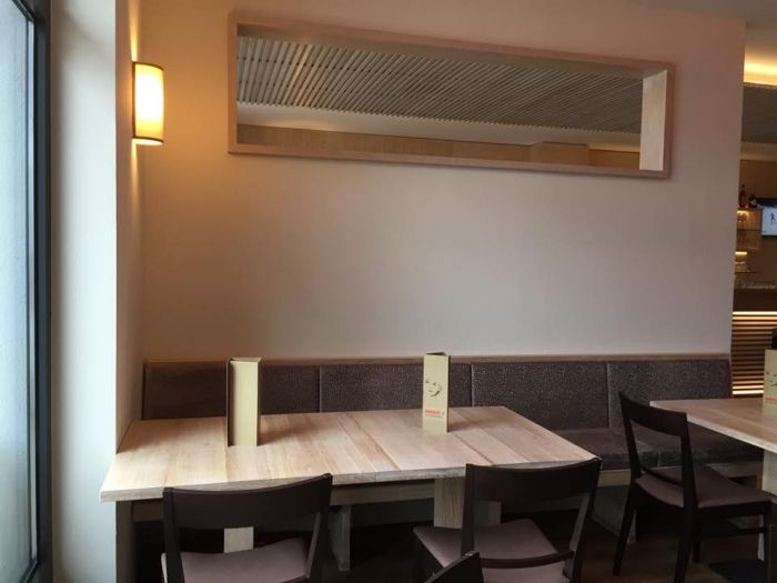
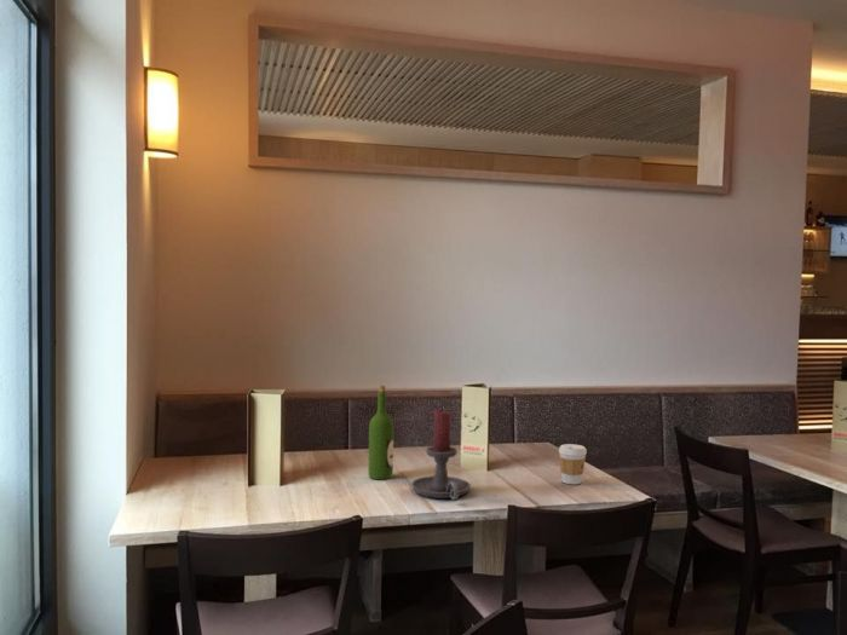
+ coffee cup (571, 463)
+ candle holder (444, 452)
+ wine bottle (381, 431)
